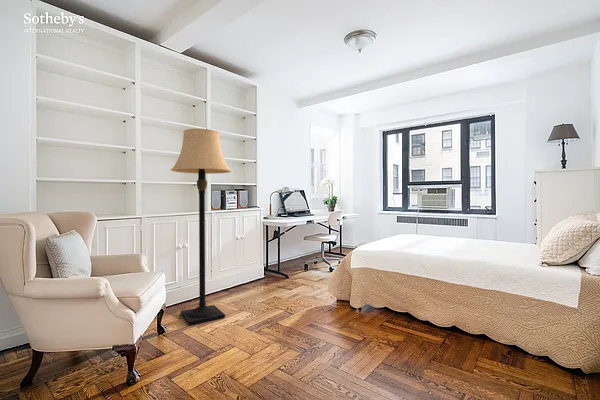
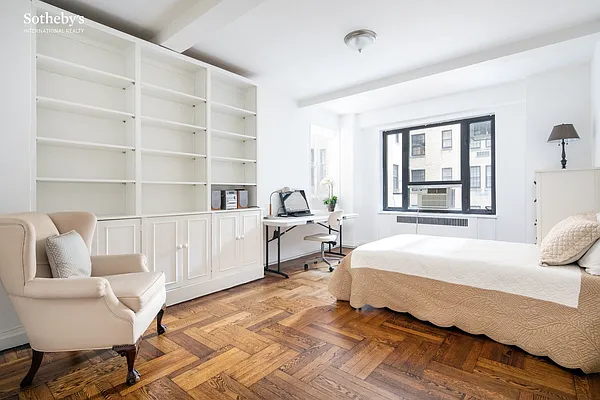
- lamp (202, 223)
